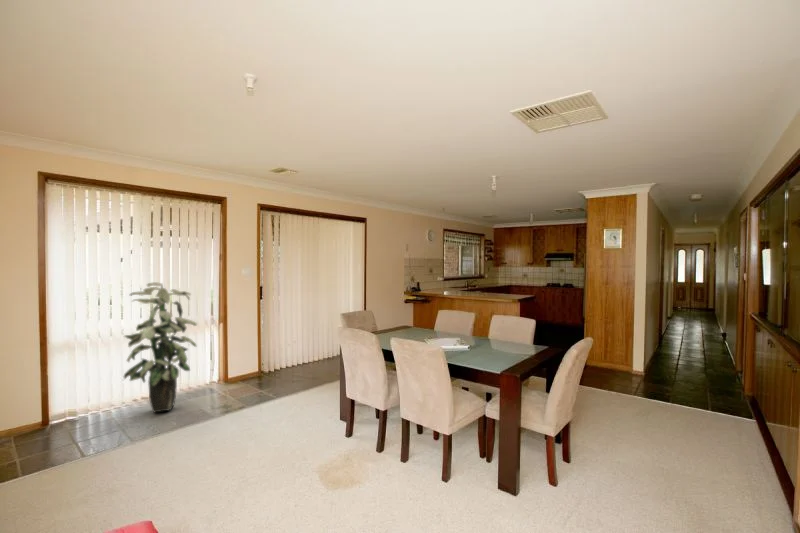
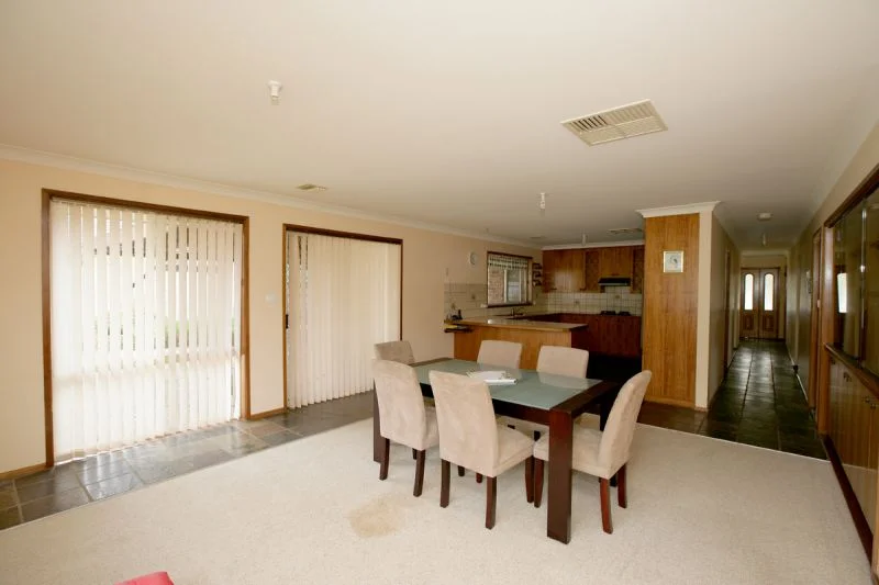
- indoor plant (159, 345)
